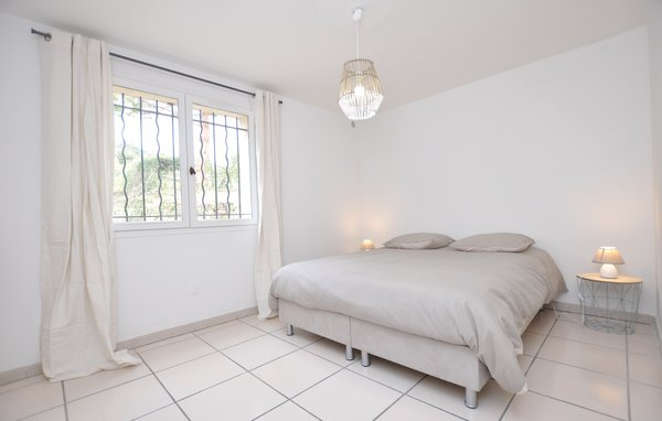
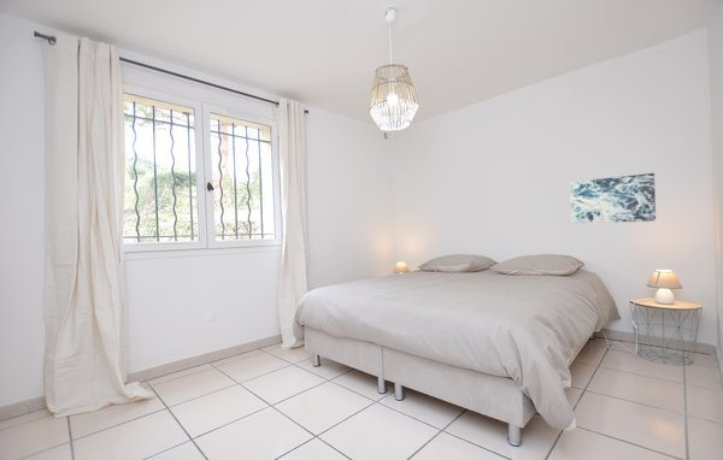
+ wall art (610, 200)
